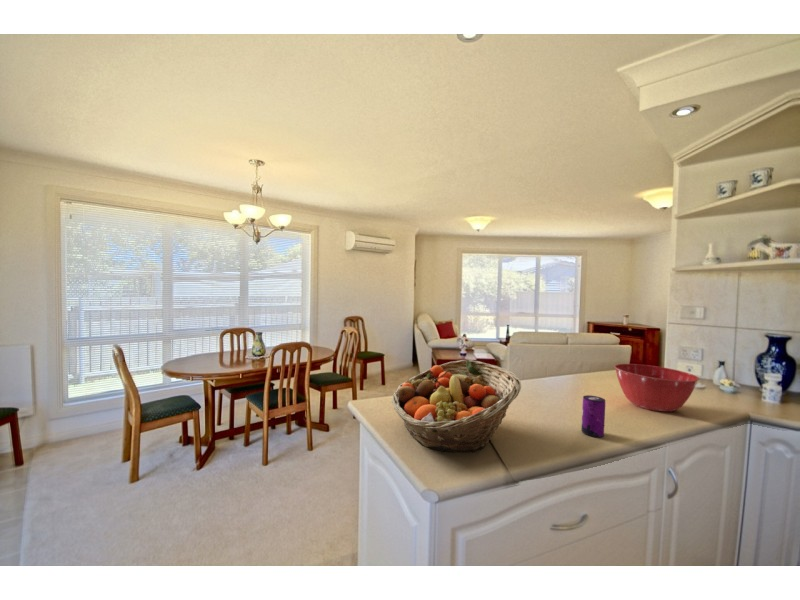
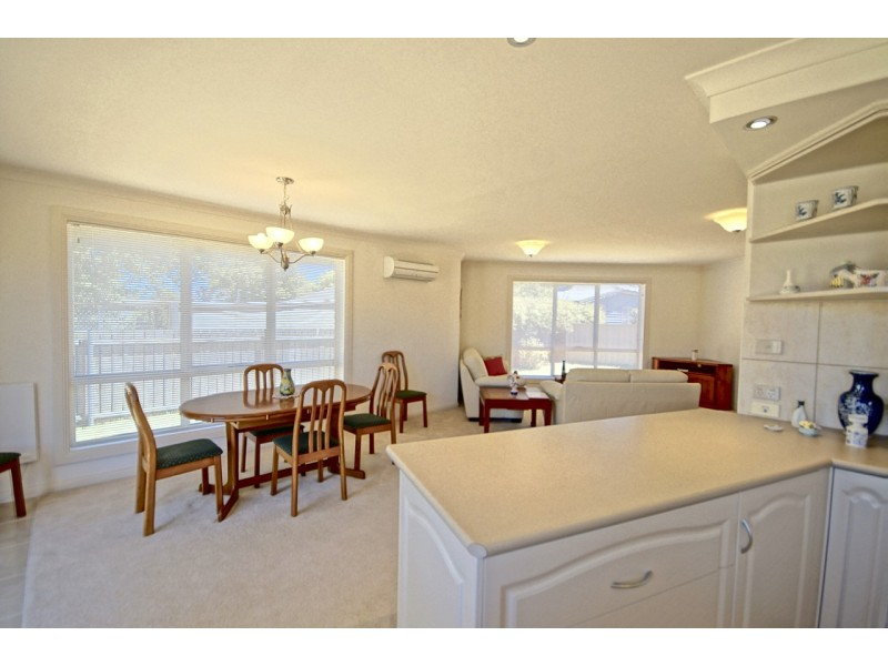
- mixing bowl (653, 388)
- fruit basket (452, 399)
- beverage can (593, 415)
